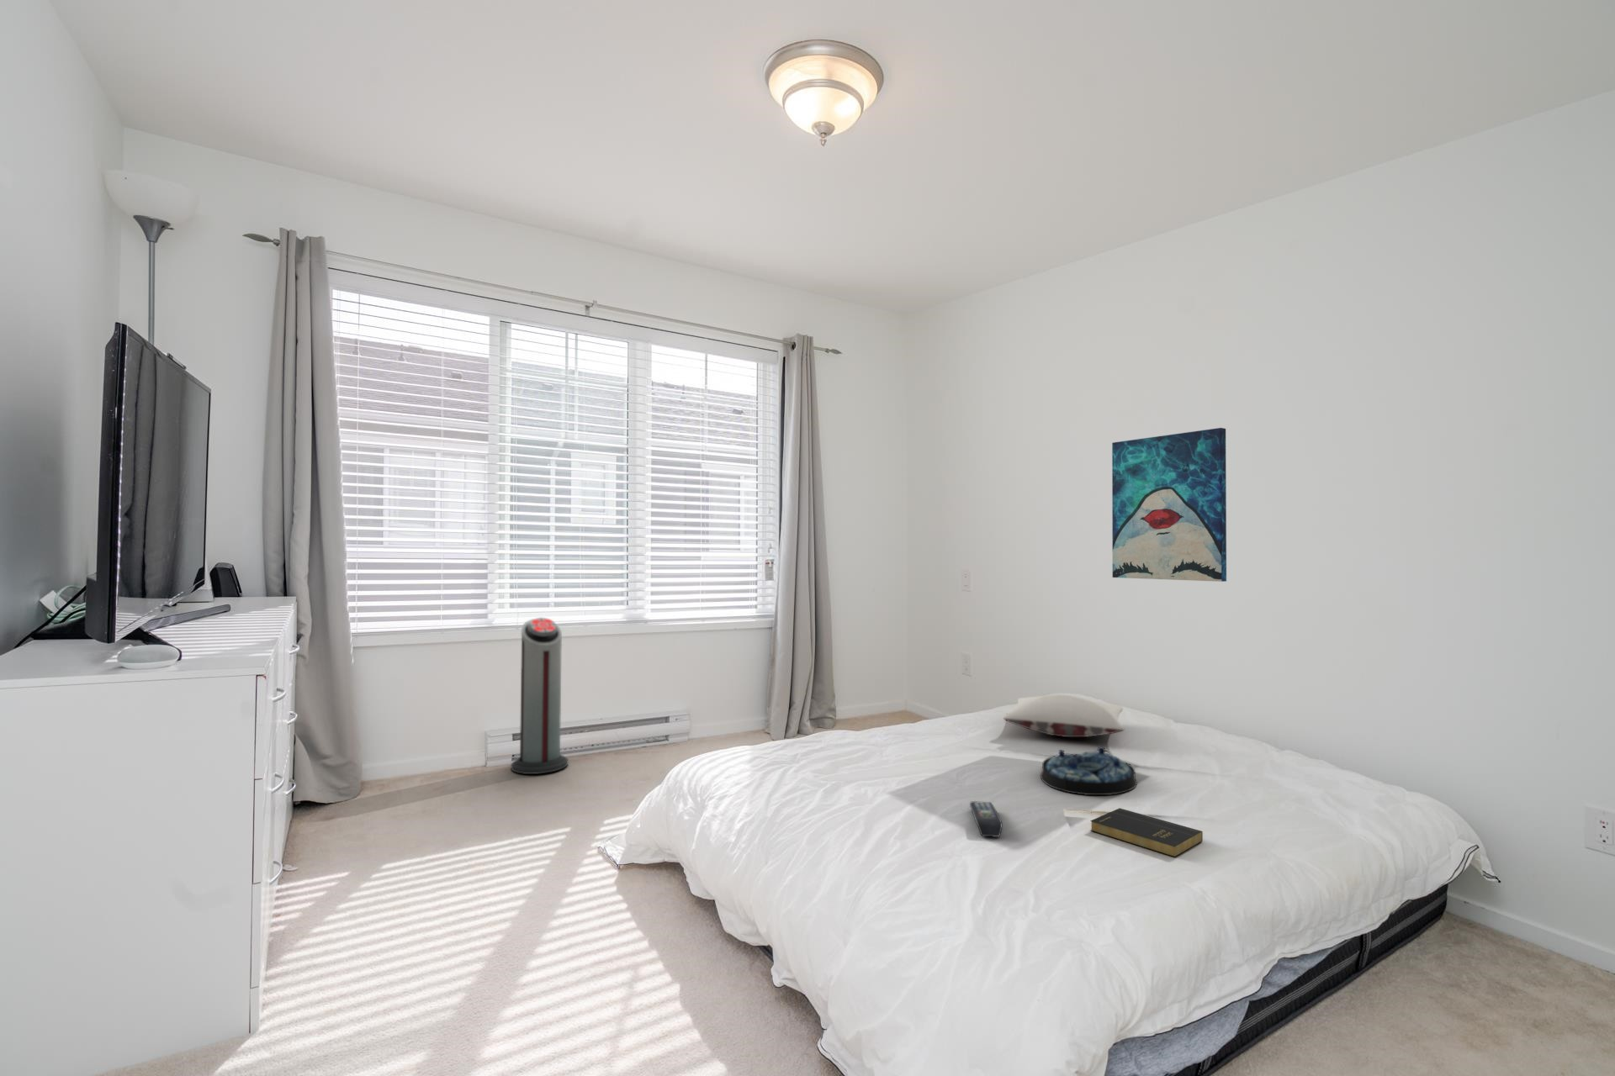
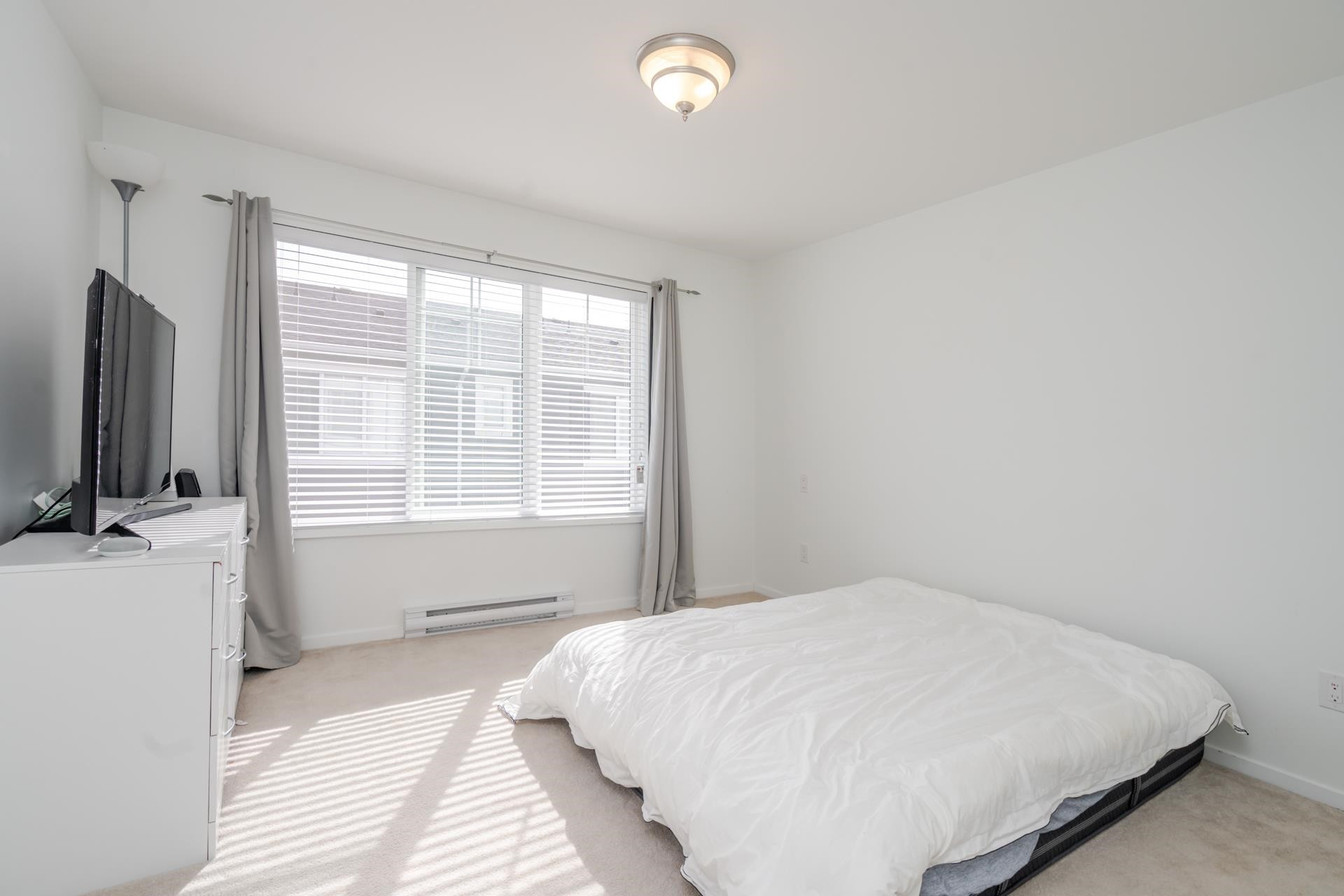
- pillow (1066, 713)
- air purifier (541, 692)
- wall art (1164, 507)
- book (1143, 830)
- serving tray (1087, 766)
- remote control (985, 815)
